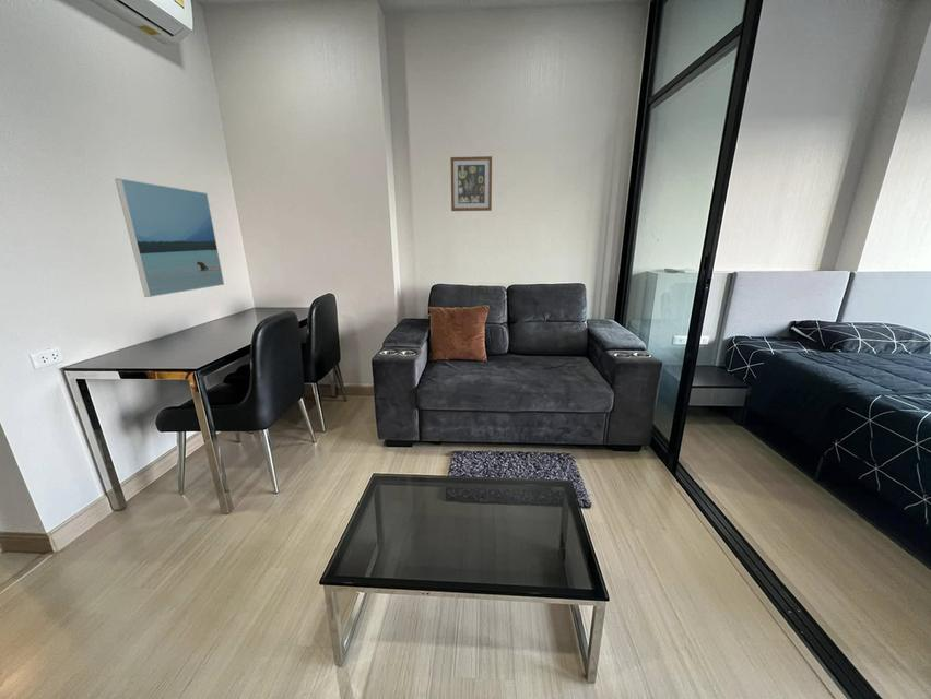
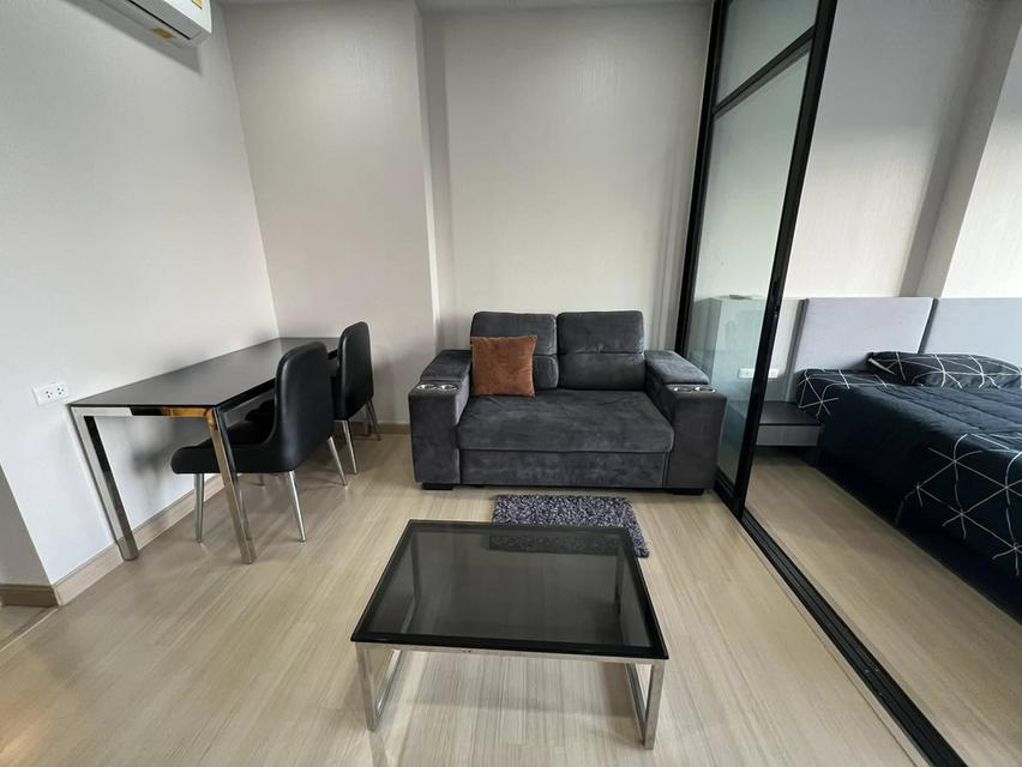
- wall art (471, 183)
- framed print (178, 240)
